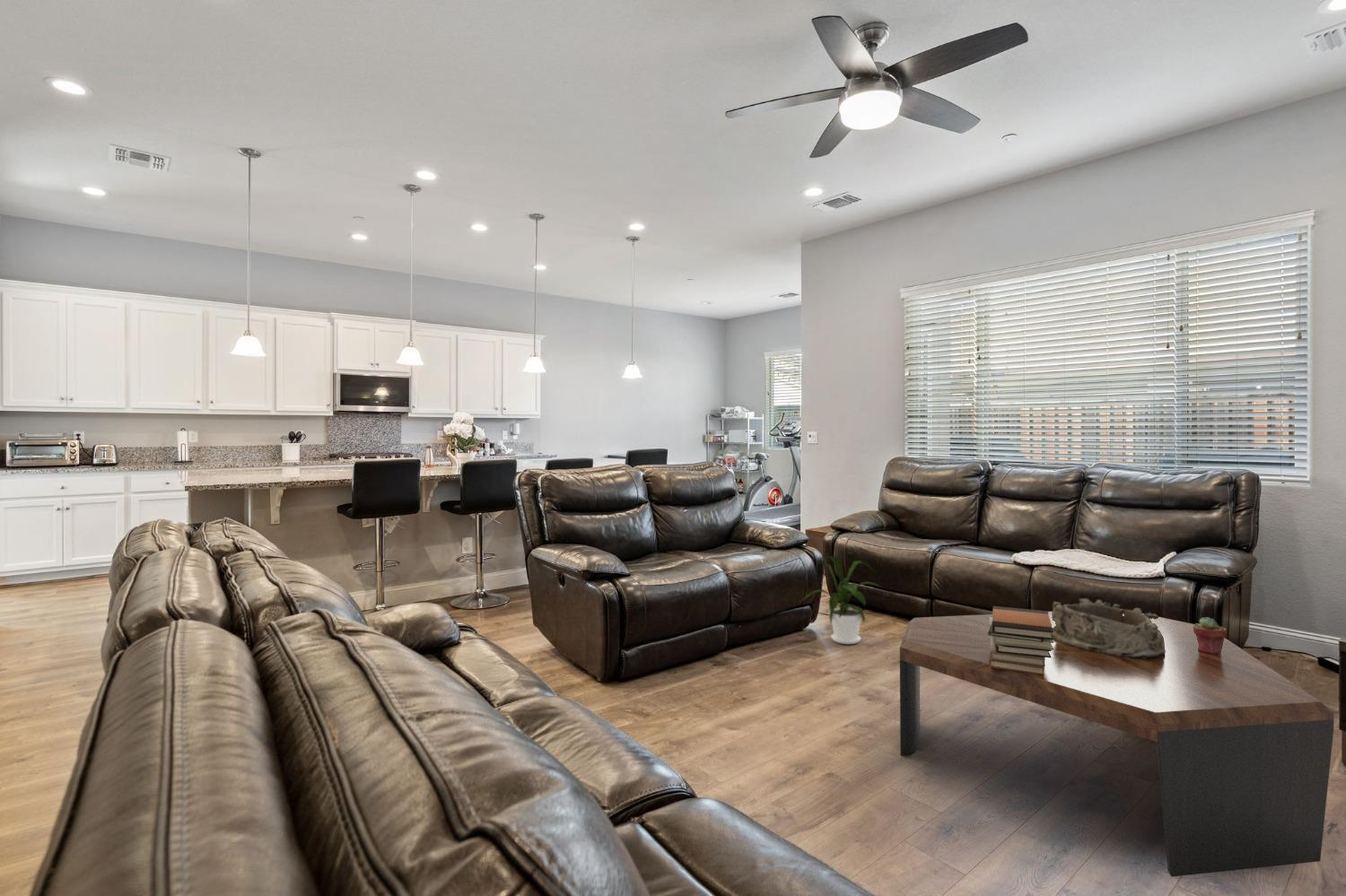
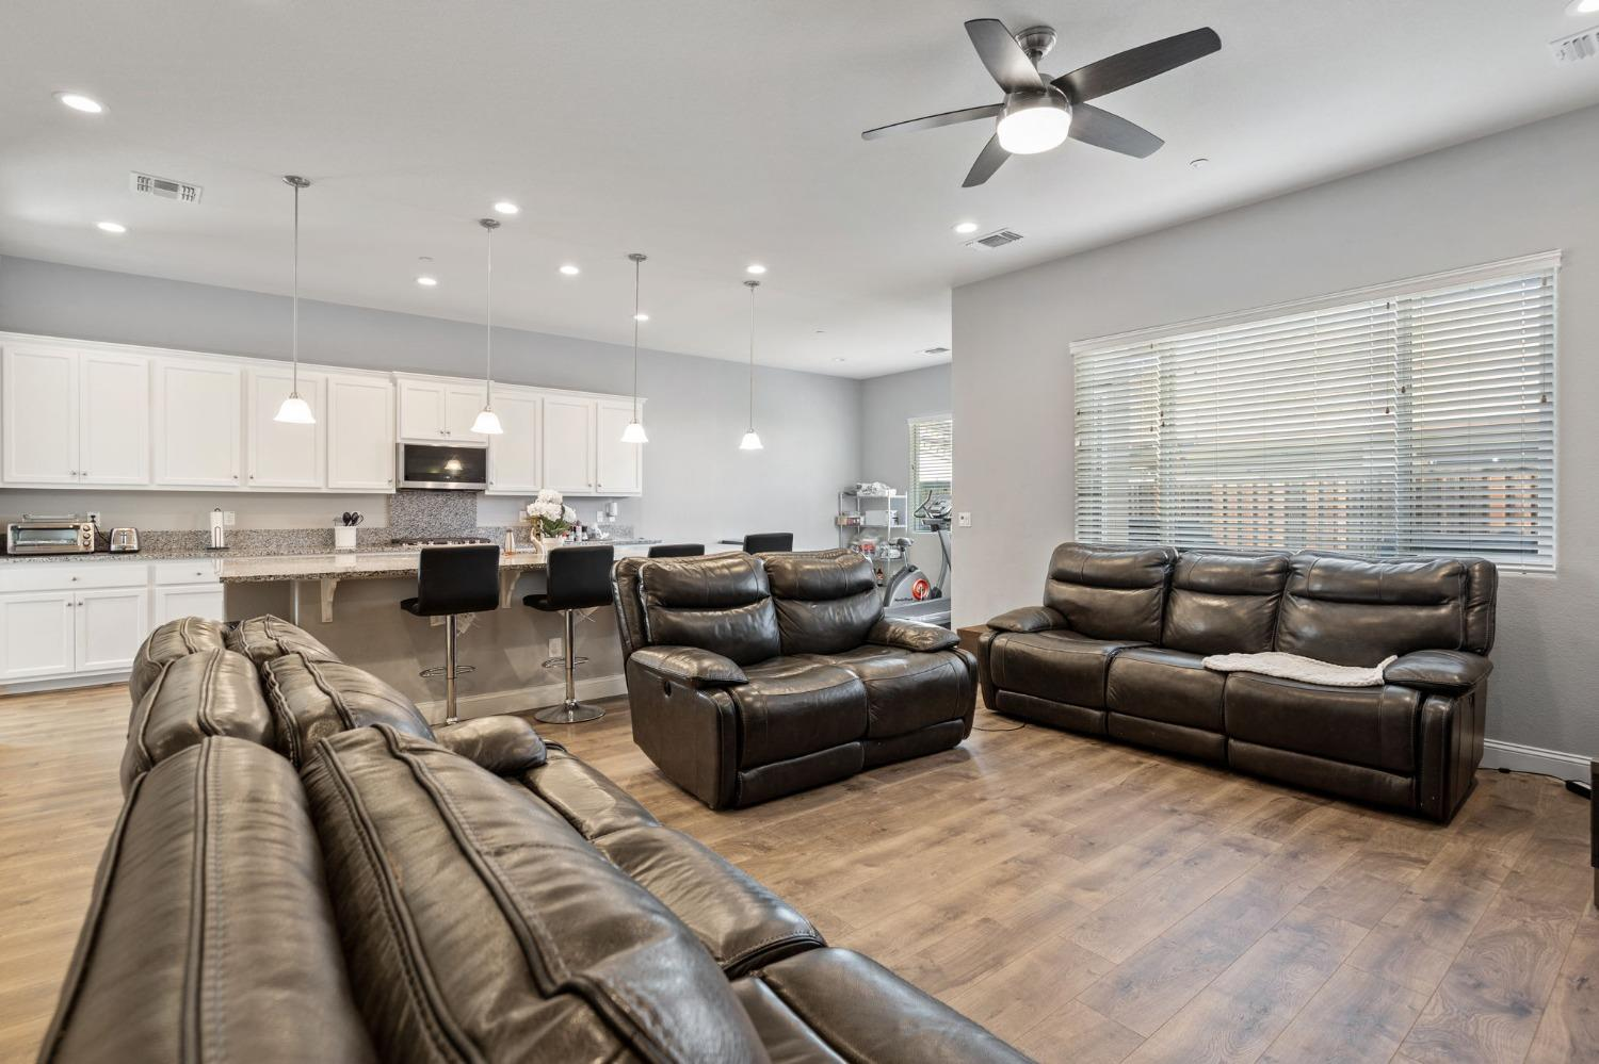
- coffee table (1068, 701)
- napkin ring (1104, 624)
- house plant (844, 597)
- book stack (1019, 638)
- potted succulent (1210, 633)
